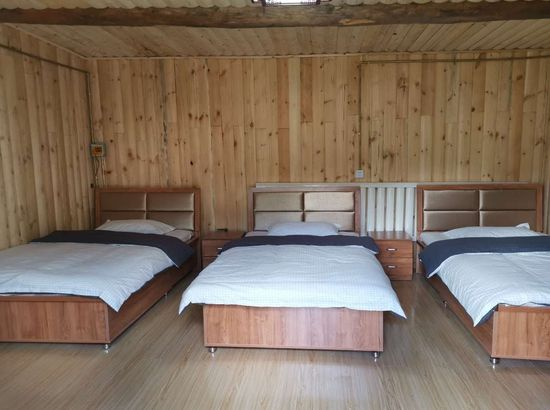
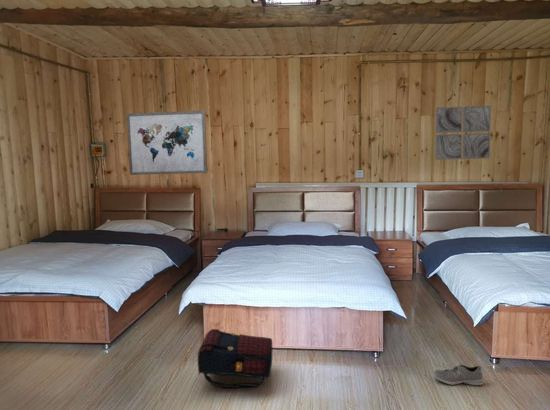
+ wall art (463, 134)
+ sneaker (457, 371)
+ satchel (236, 359)
+ wall art (166, 143)
